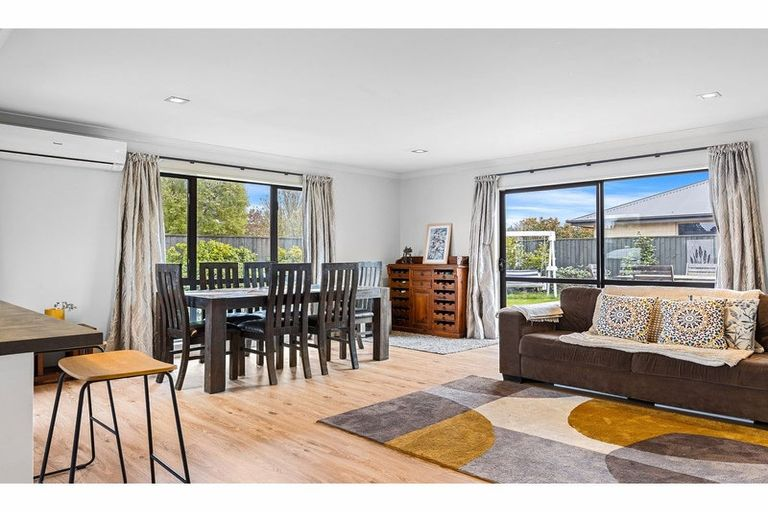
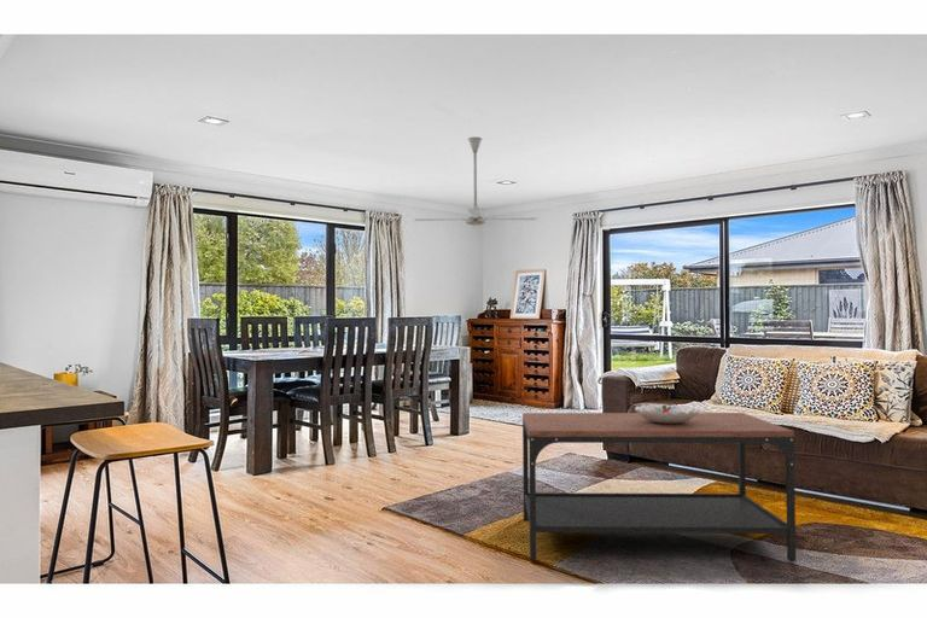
+ decorative bowl (666, 414)
+ coffee table (645, 494)
+ ceiling fan (474, 181)
